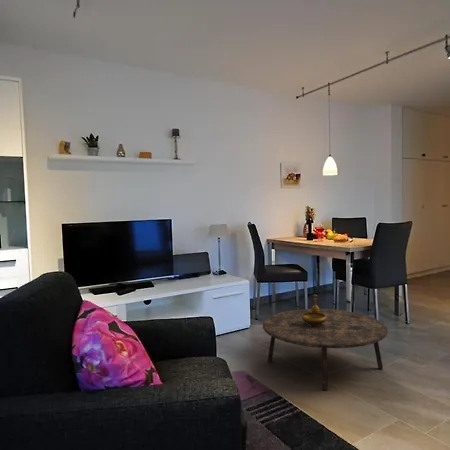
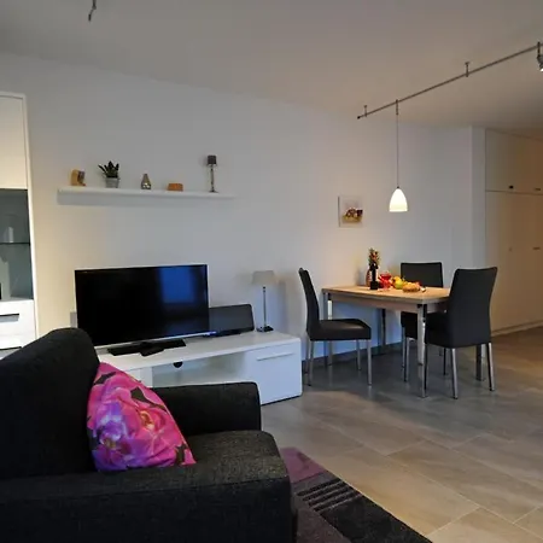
- coffee table (323, 344)
- decorative bowl (314, 309)
